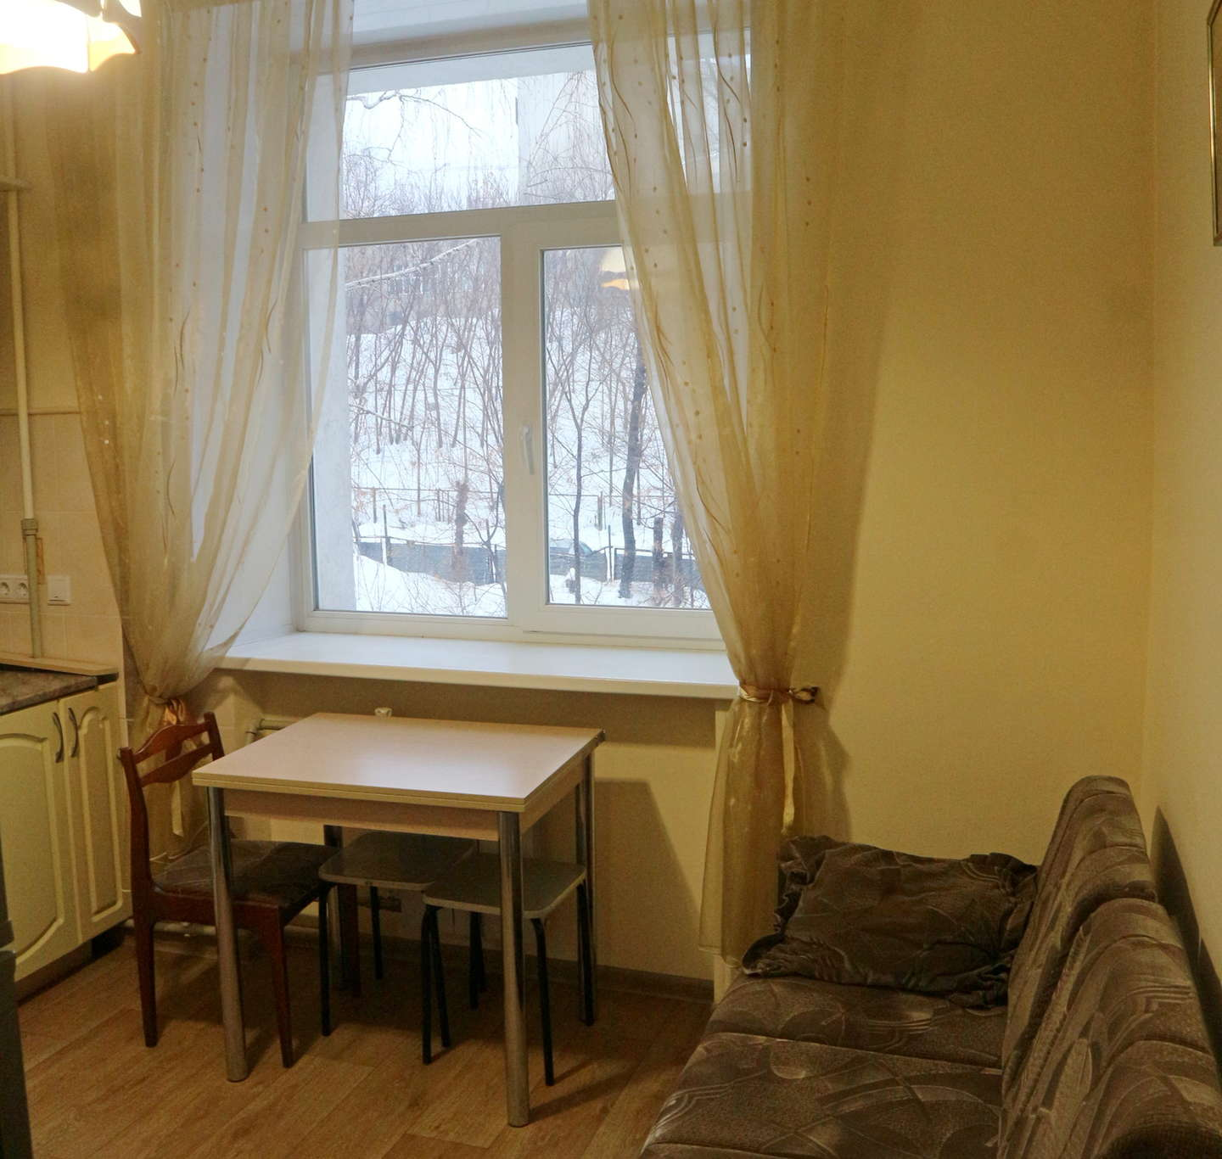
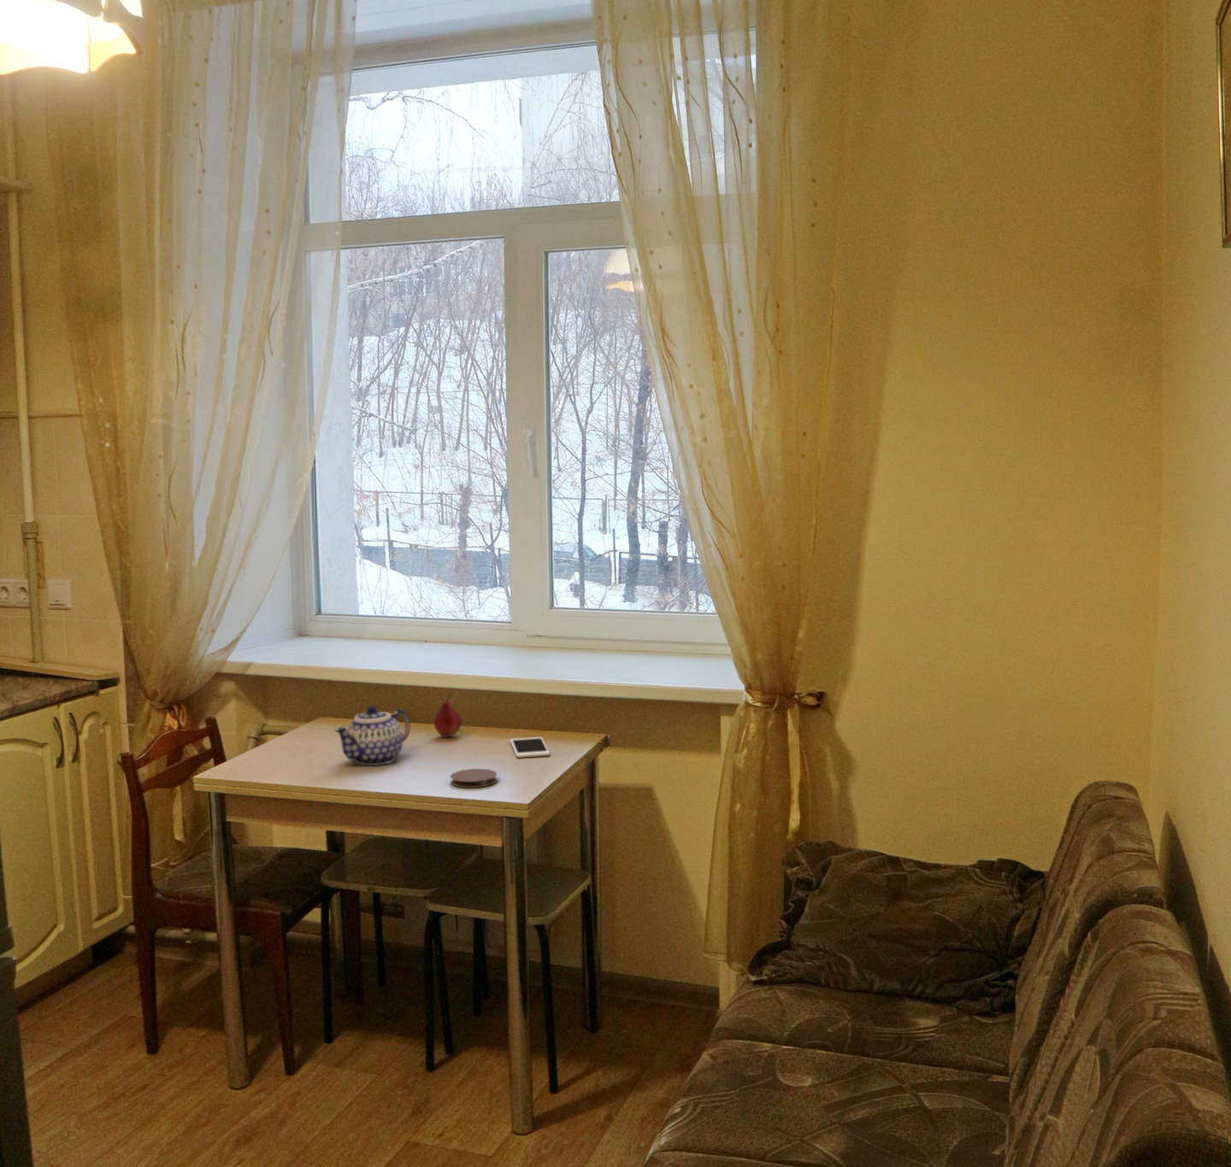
+ fruit (448, 713)
+ teapot (373, 733)
+ coaster (474, 778)
+ cell phone (529, 747)
